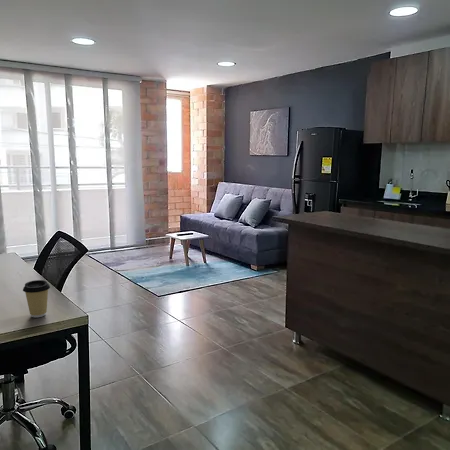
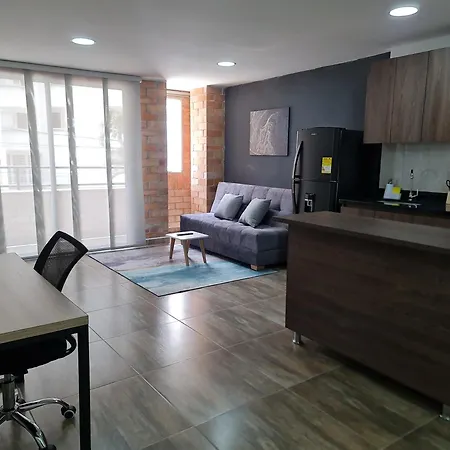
- coffee cup (37, 299)
